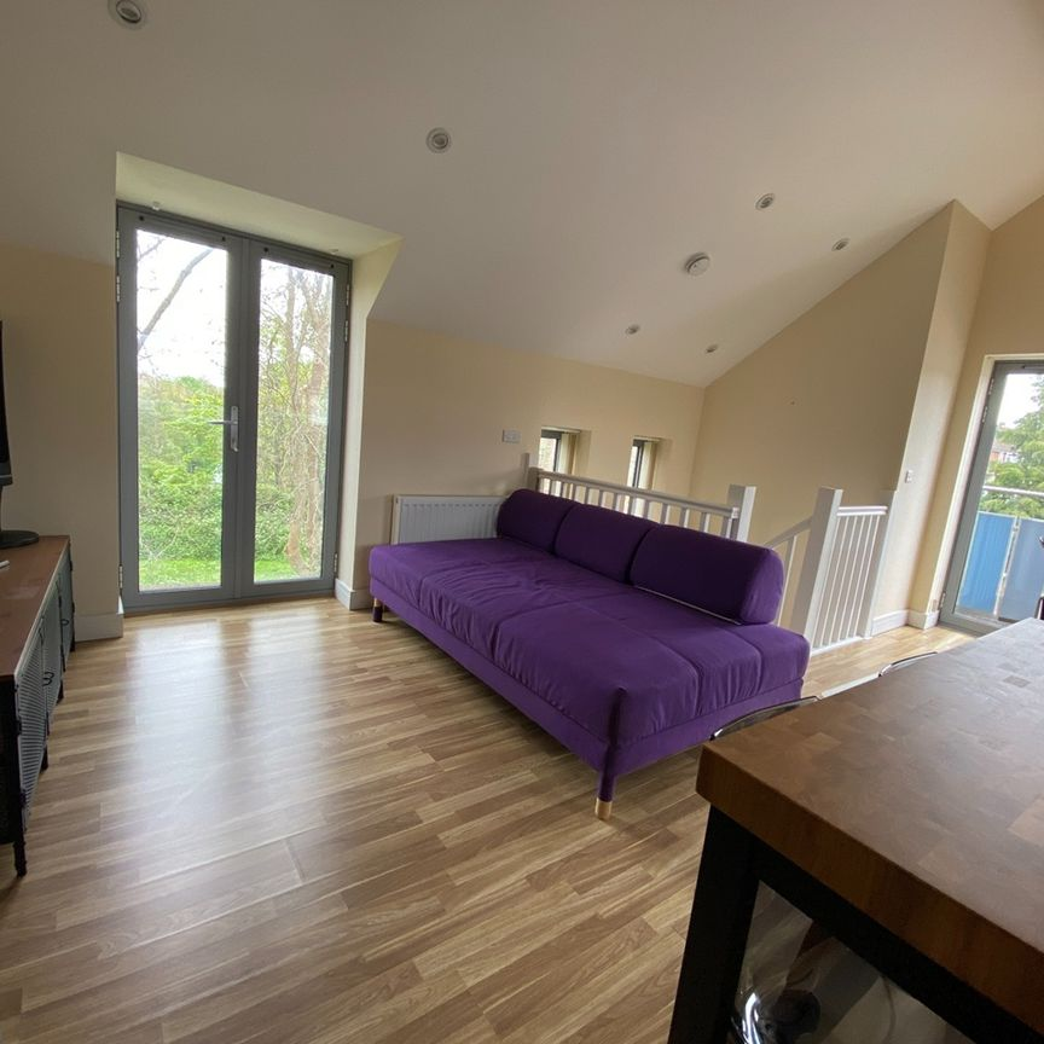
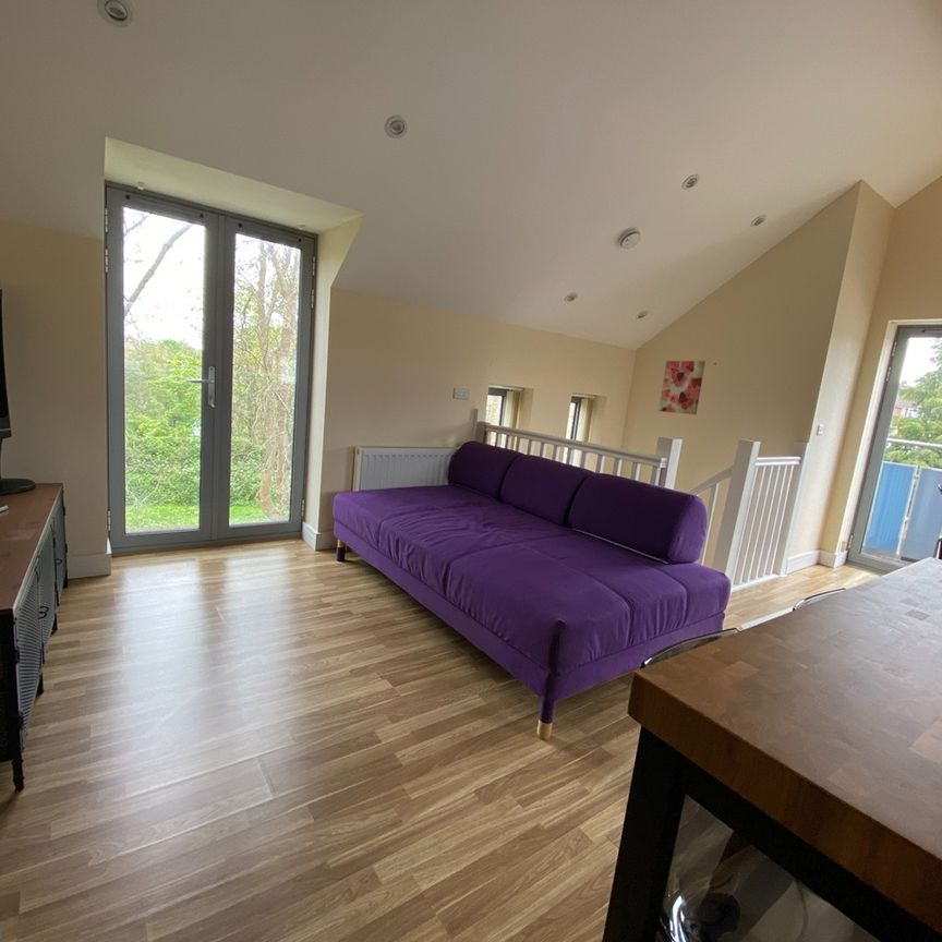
+ wall art (680, 387)
